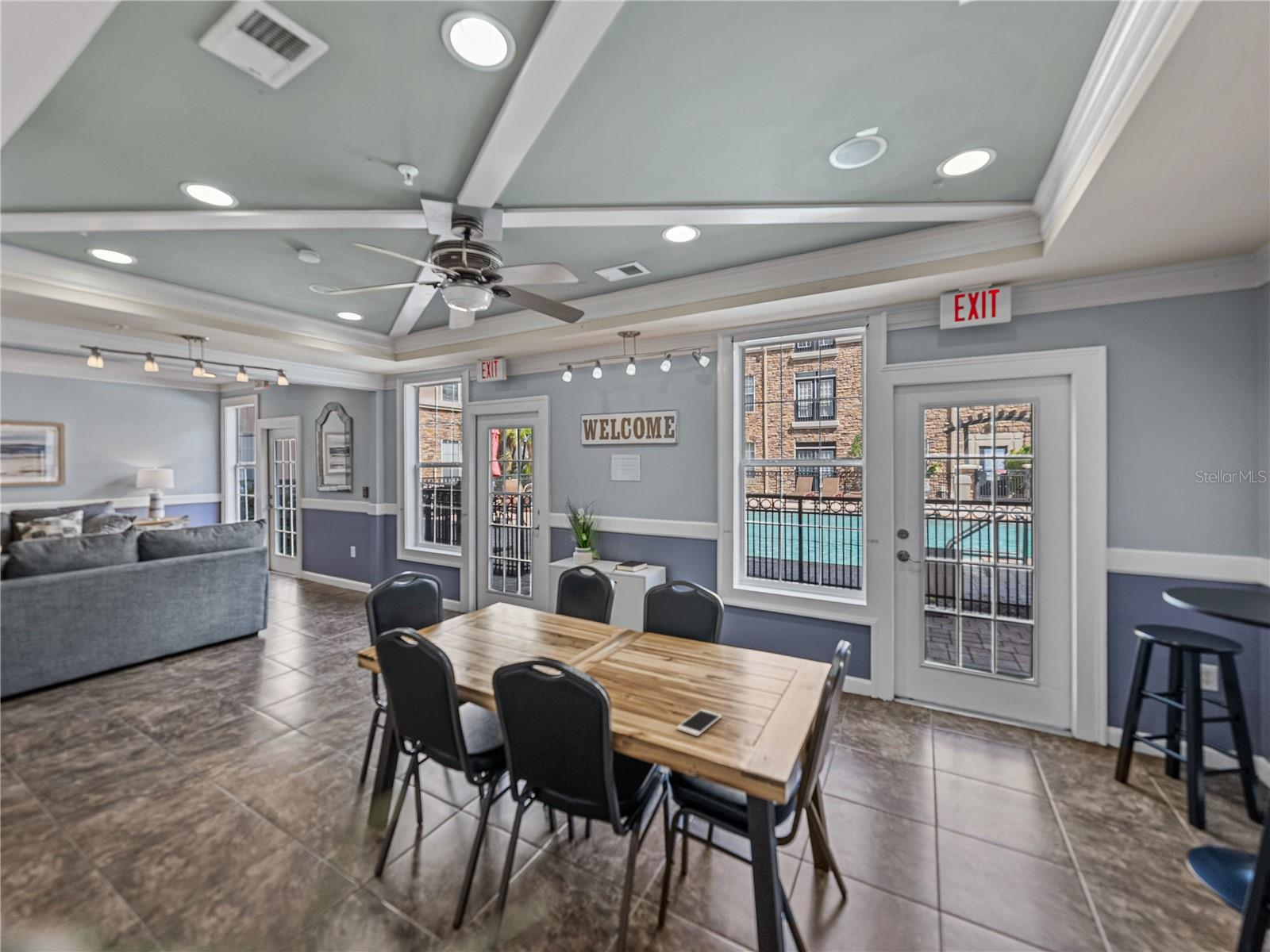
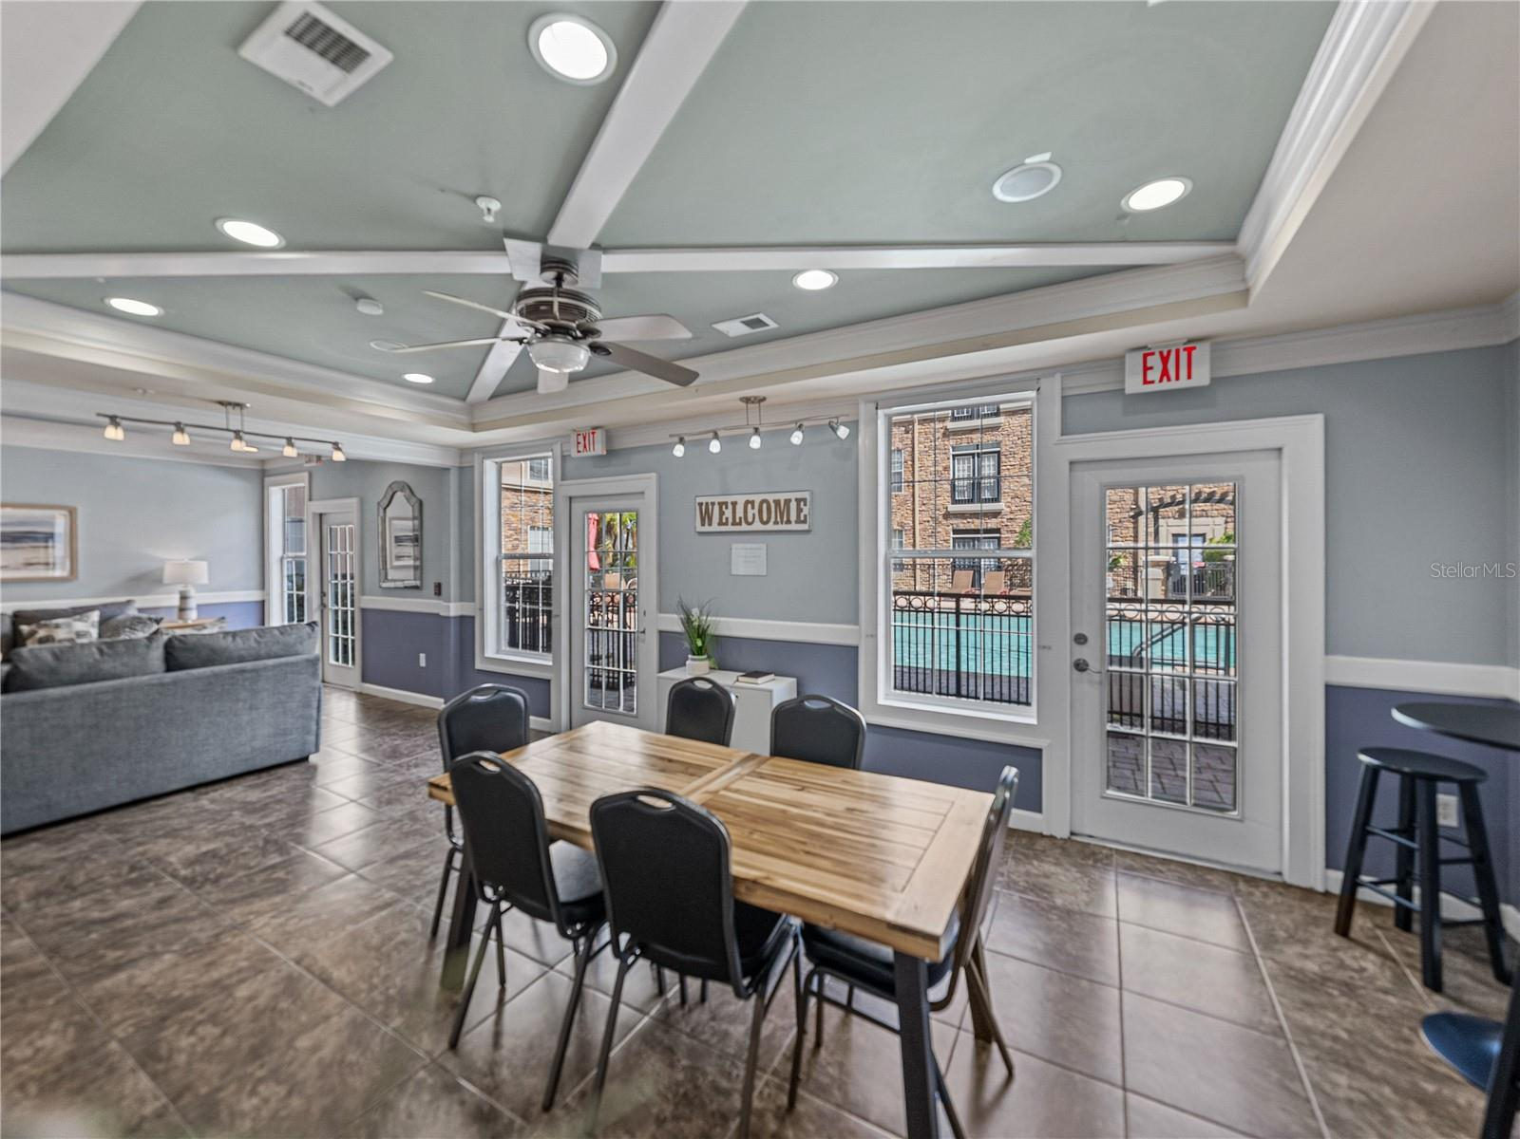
- cell phone (699, 722)
